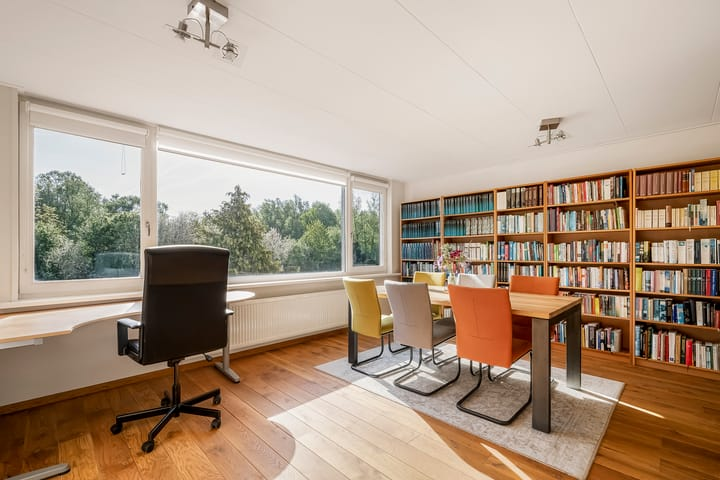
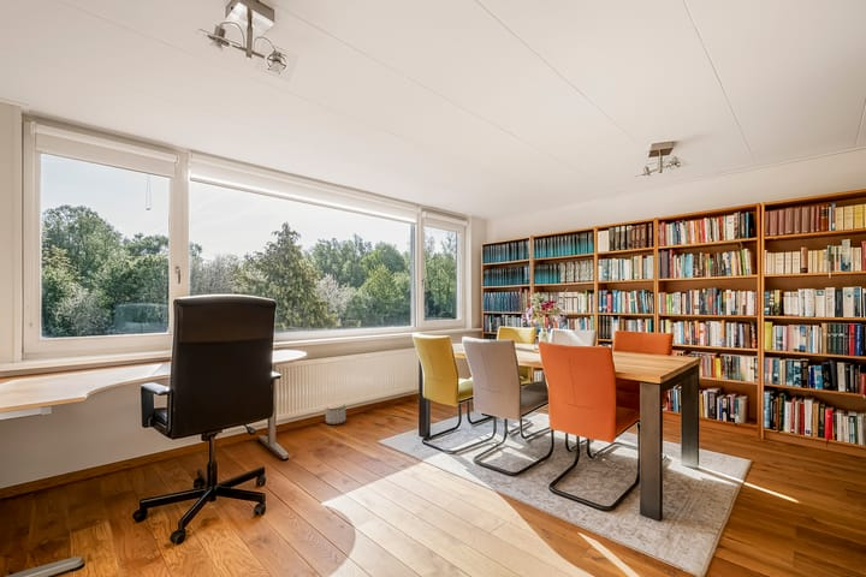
+ planter (336, 414)
